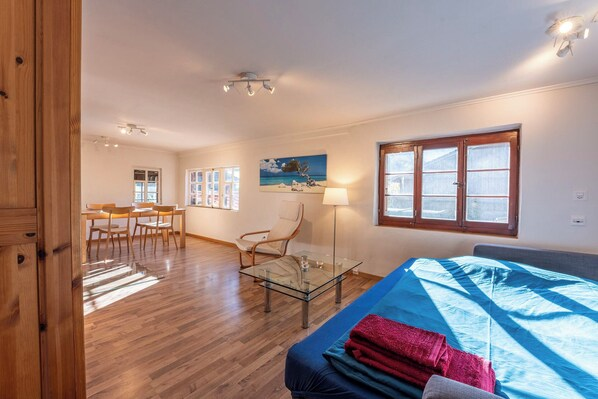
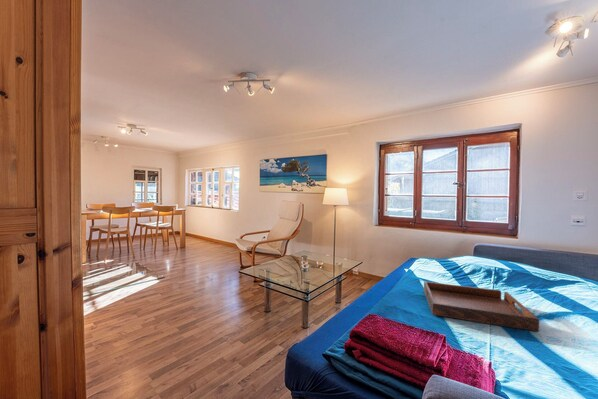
+ serving tray (471, 302)
